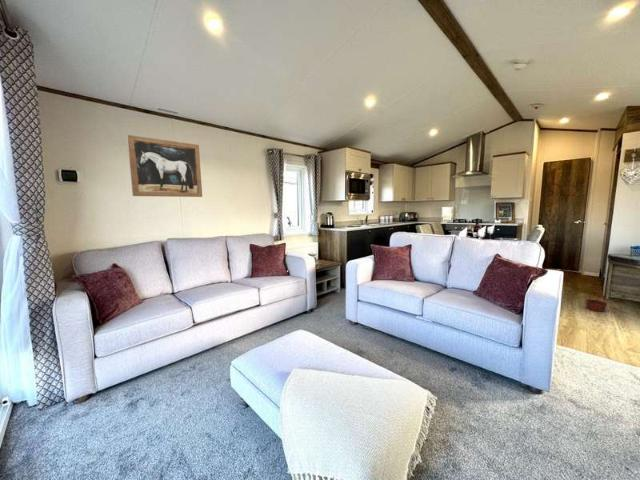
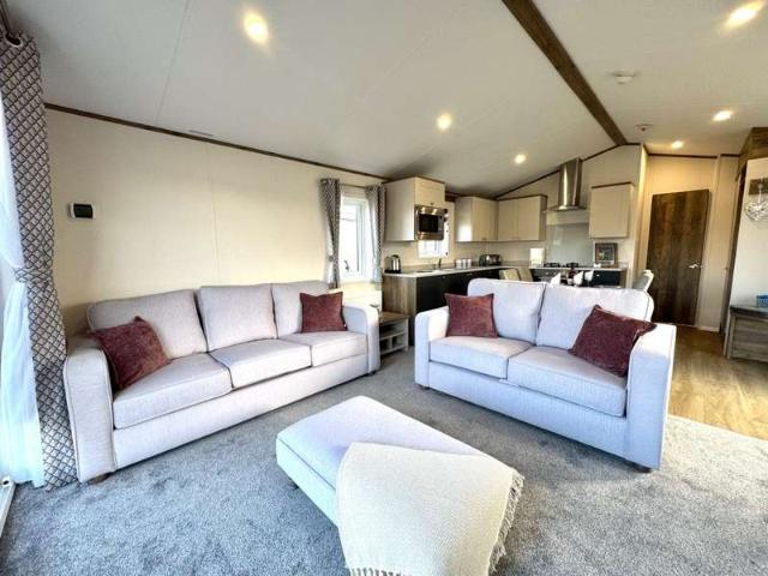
- basket (596, 300)
- wall art (168, 168)
